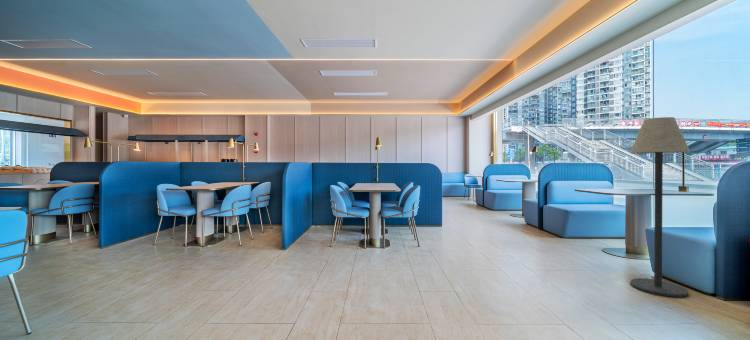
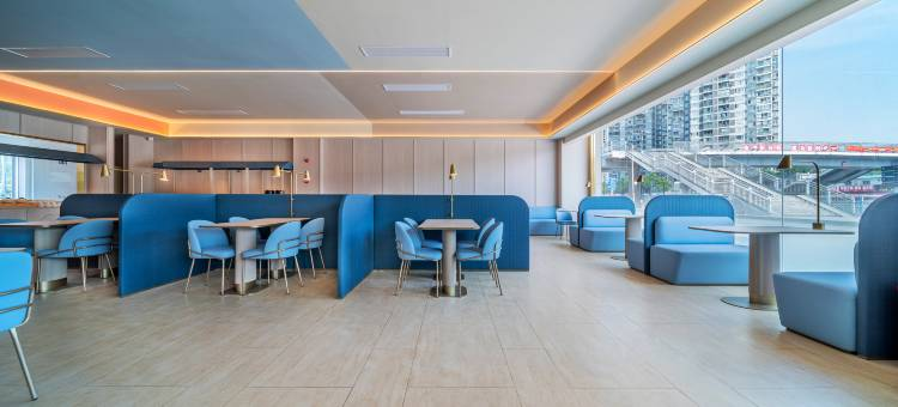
- floor lamp (658, 203)
